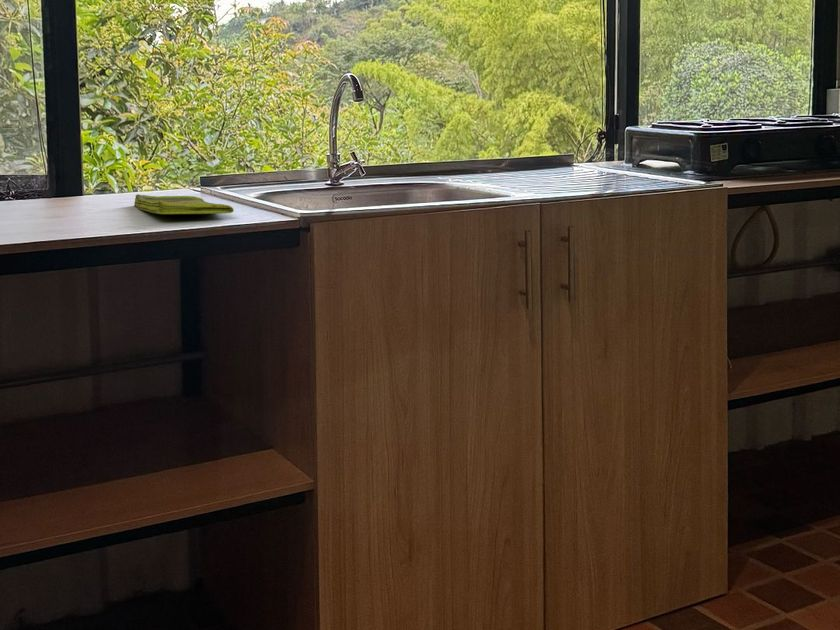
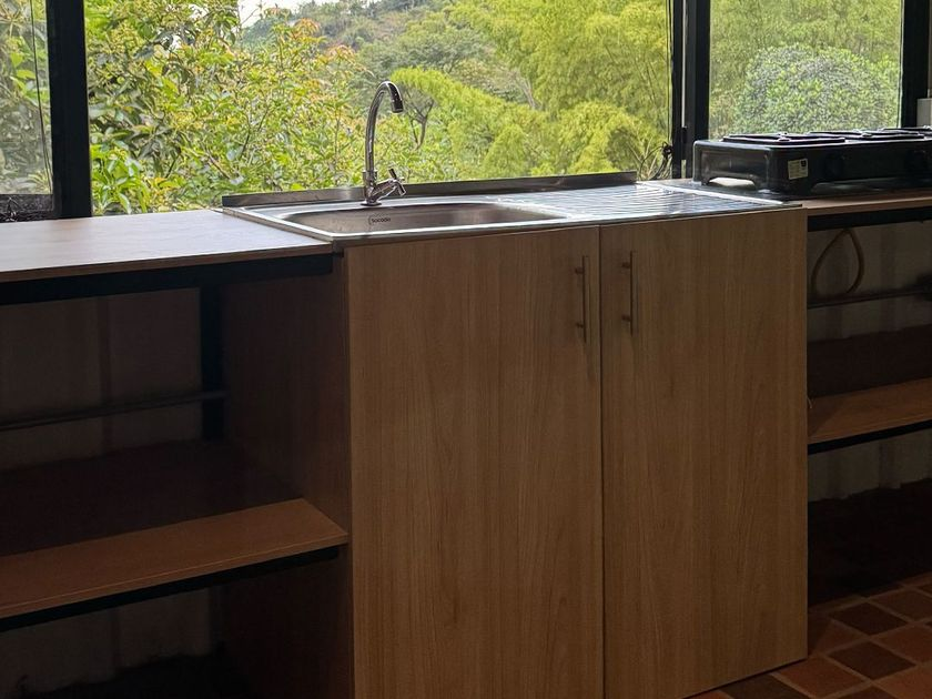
- dish towel (181, 203)
